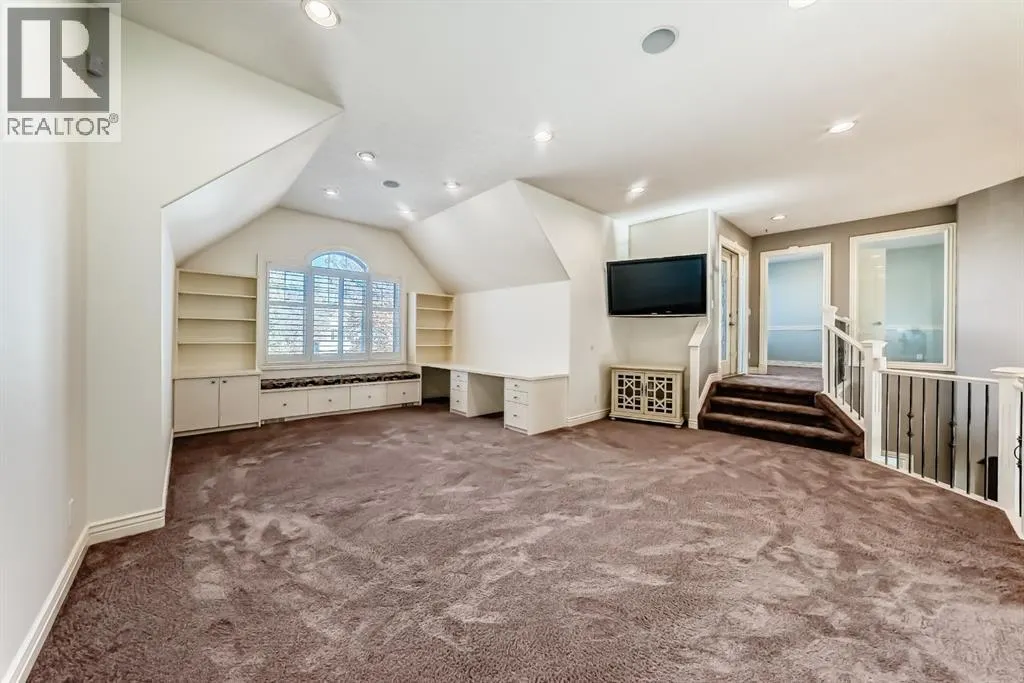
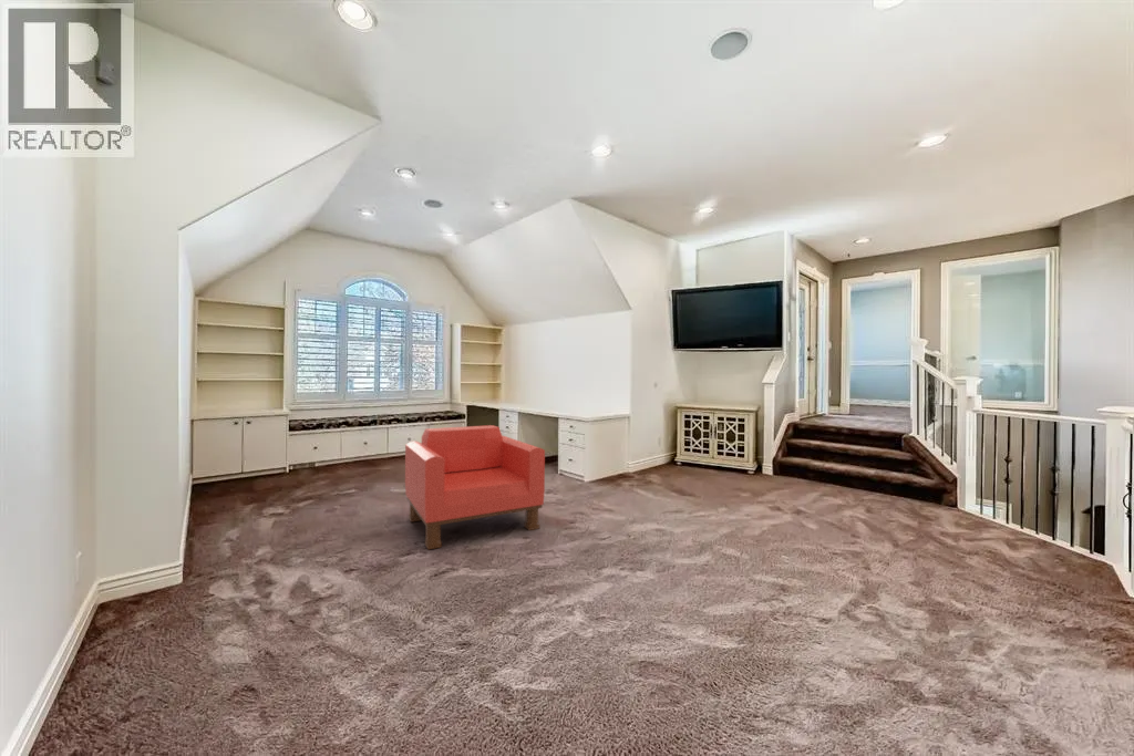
+ armchair (472, 477)
